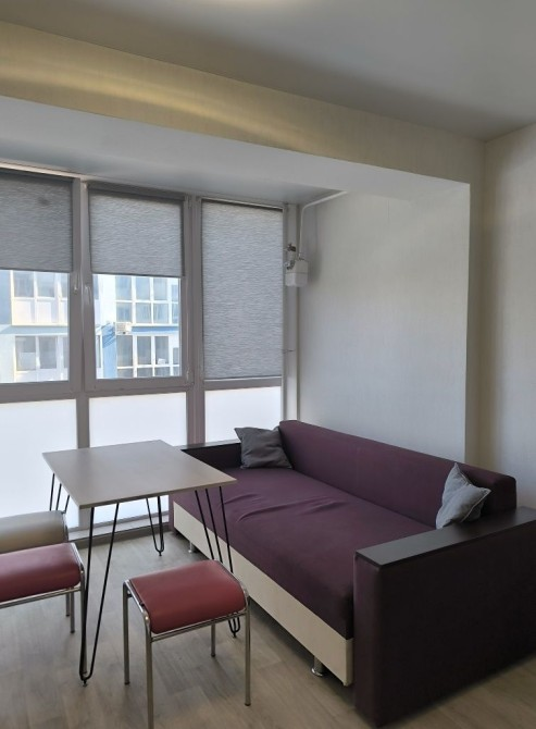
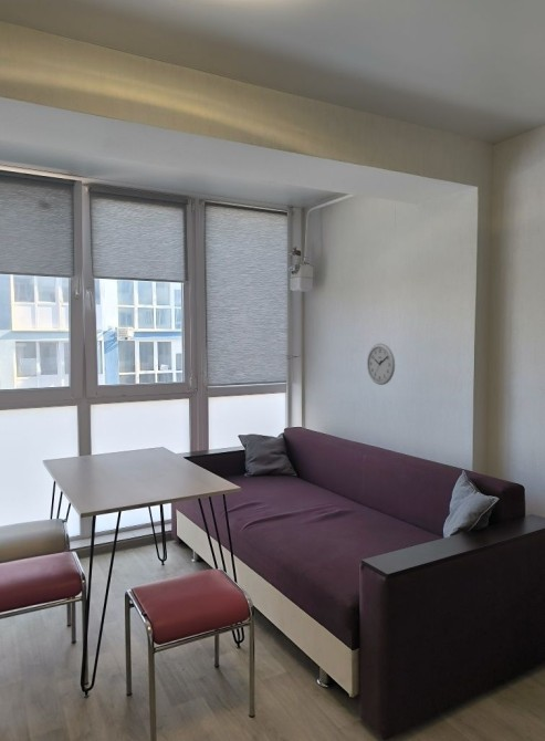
+ wall clock (379, 364)
